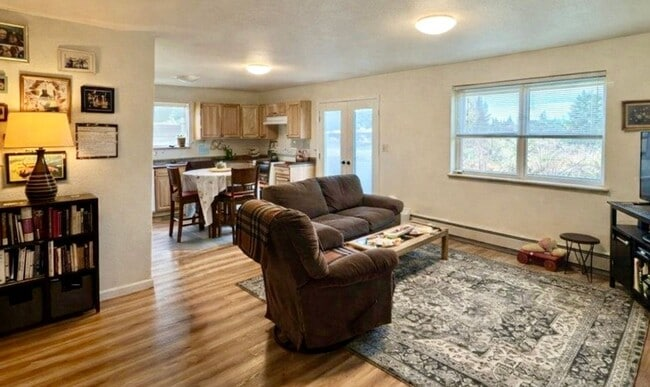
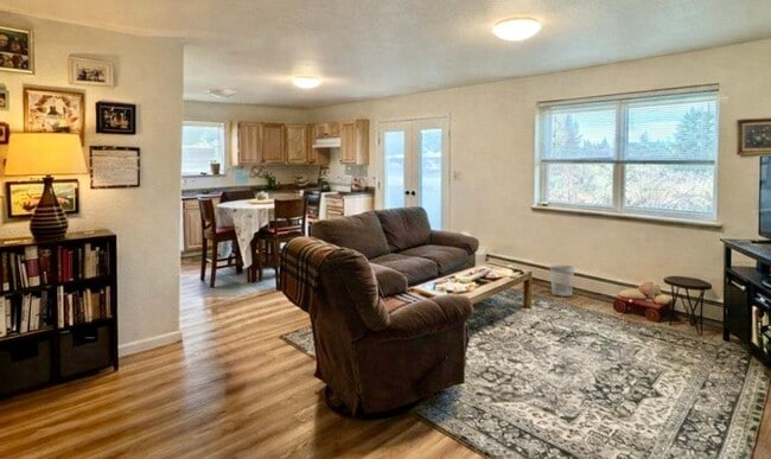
+ wastebasket (561, 280)
